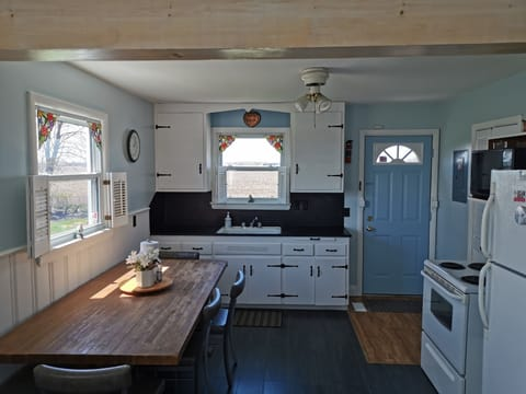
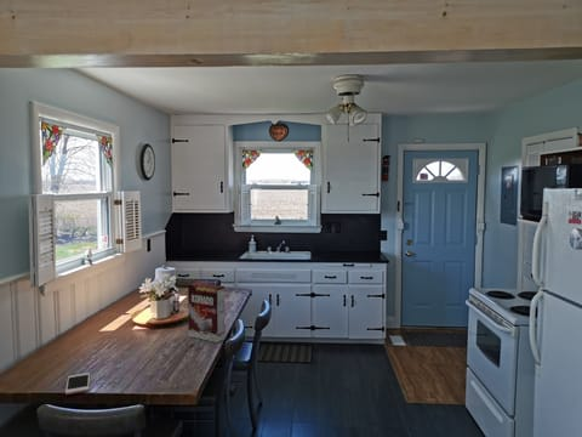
+ cereal box (206, 311)
+ cell phone (78, 382)
